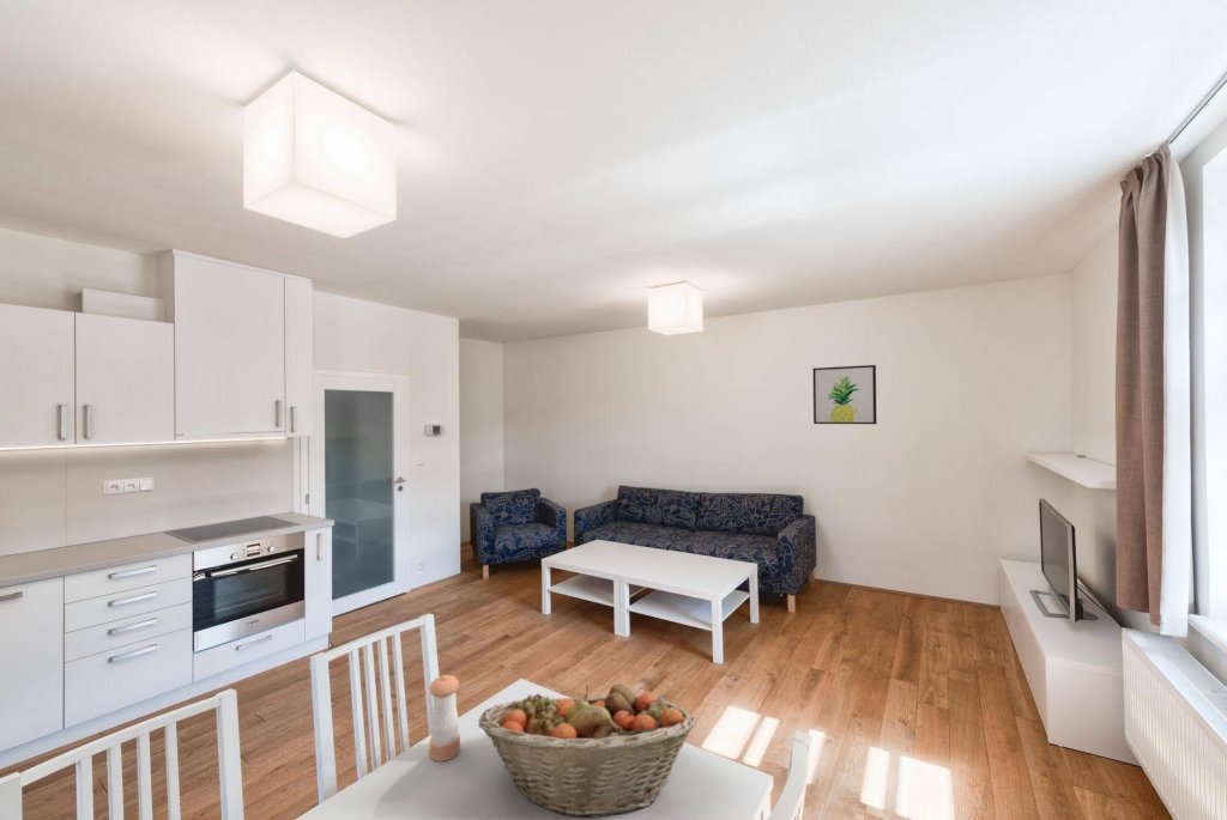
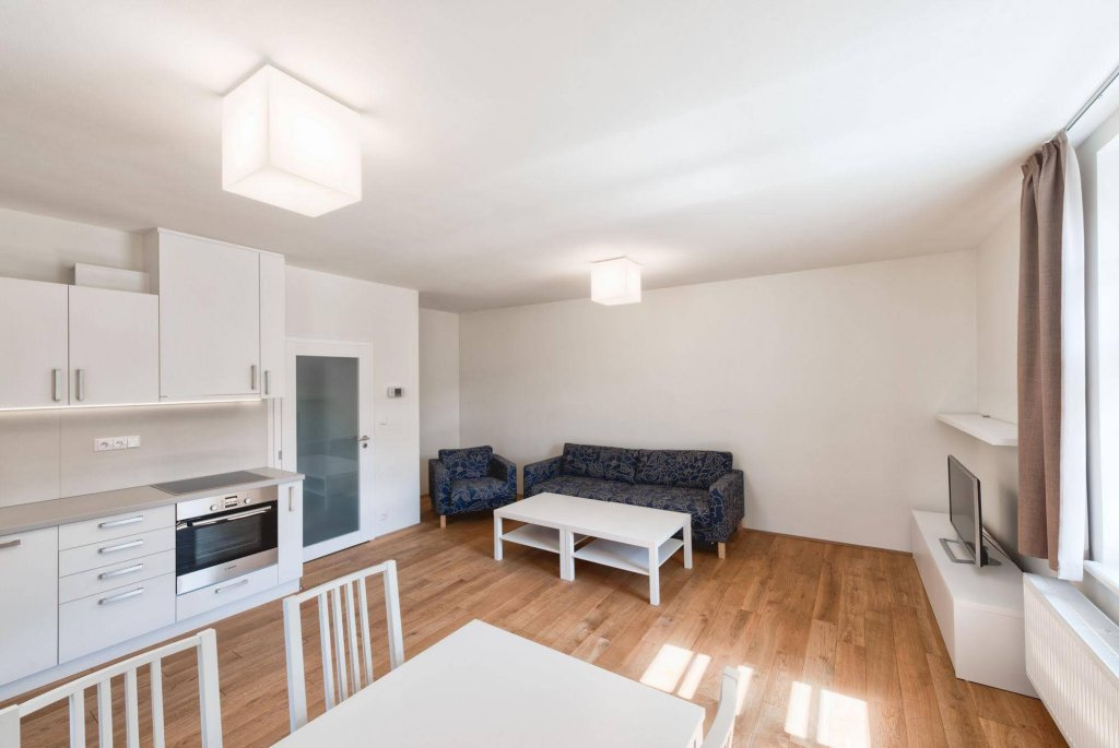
- pepper shaker (445, 713)
- wall art (844, 395)
- fruit basket (587, 734)
